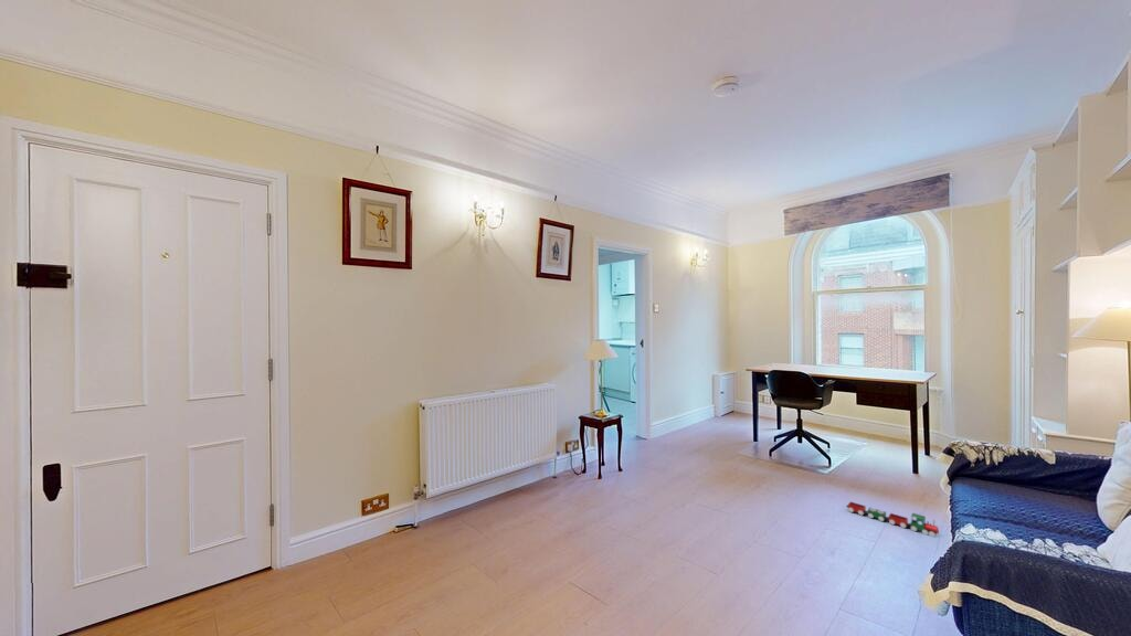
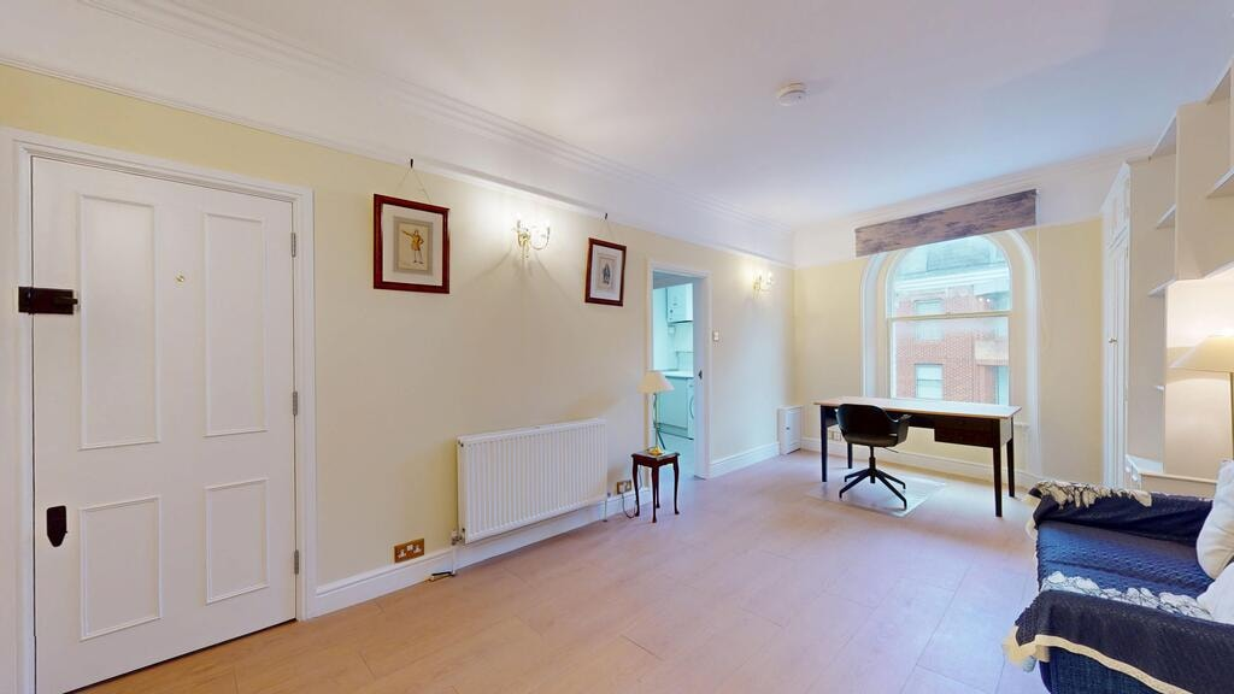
- toy train (889, 515)
